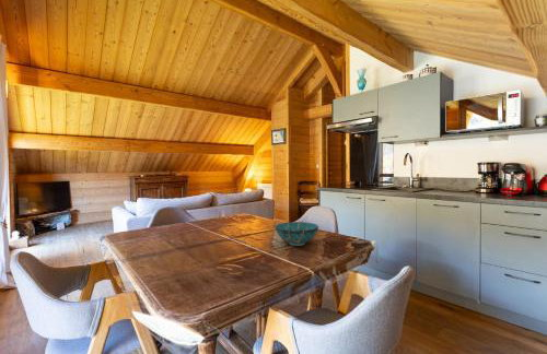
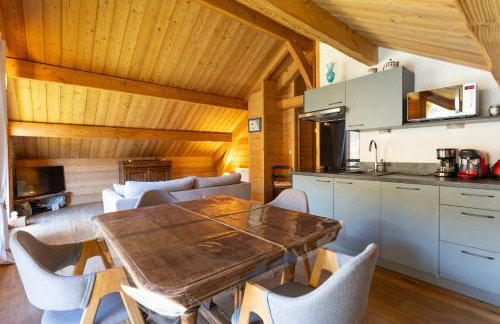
- decorative bowl (296, 234)
